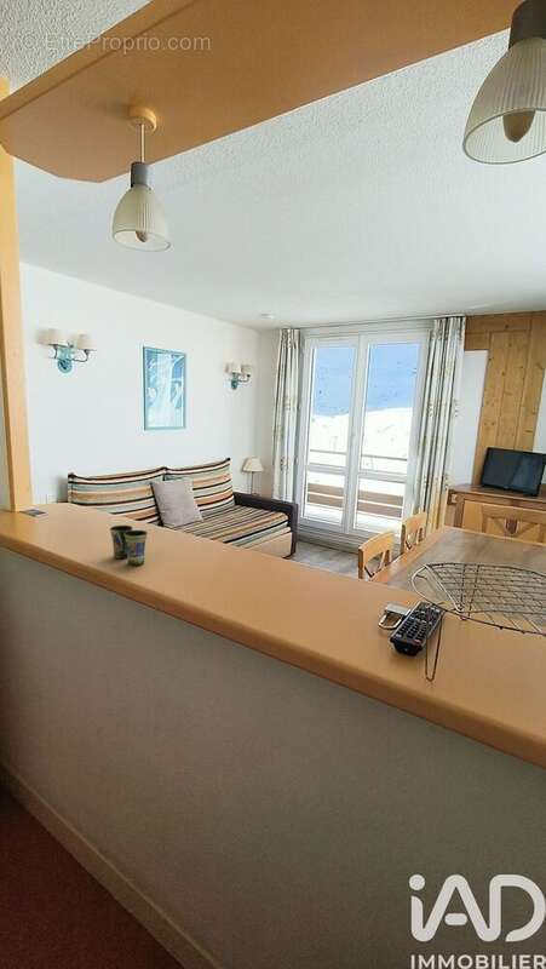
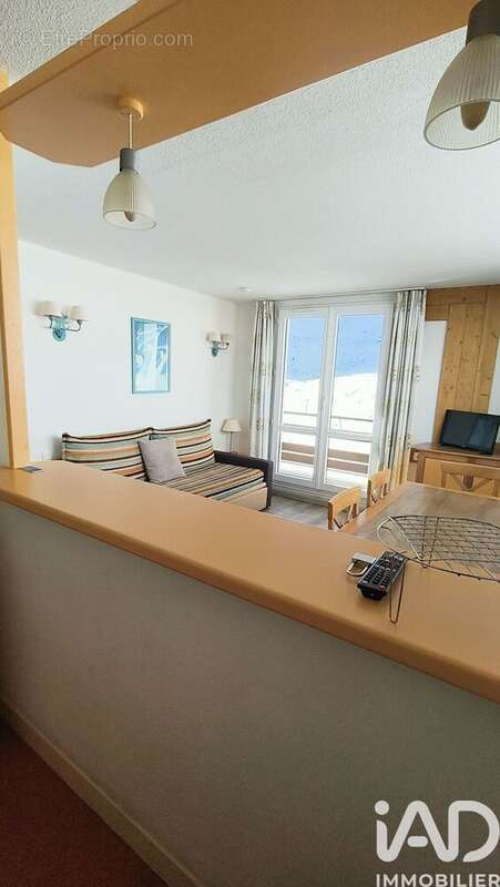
- cup (128, 544)
